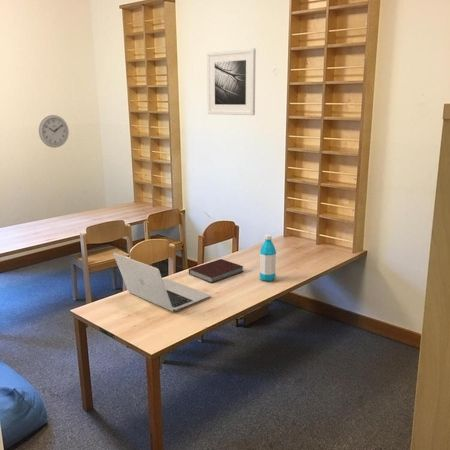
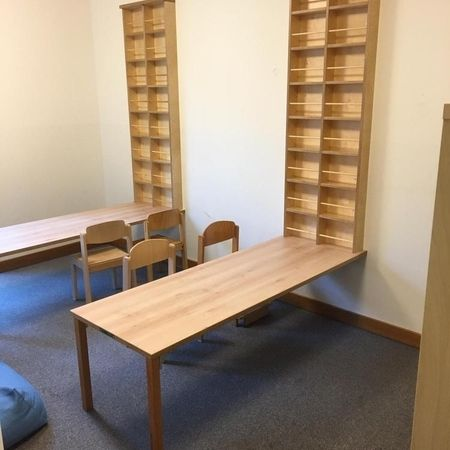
- water bottle (267, 257)
- notebook (216, 270)
- laptop (160, 275)
- wall clock (54, 131)
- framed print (230, 83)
